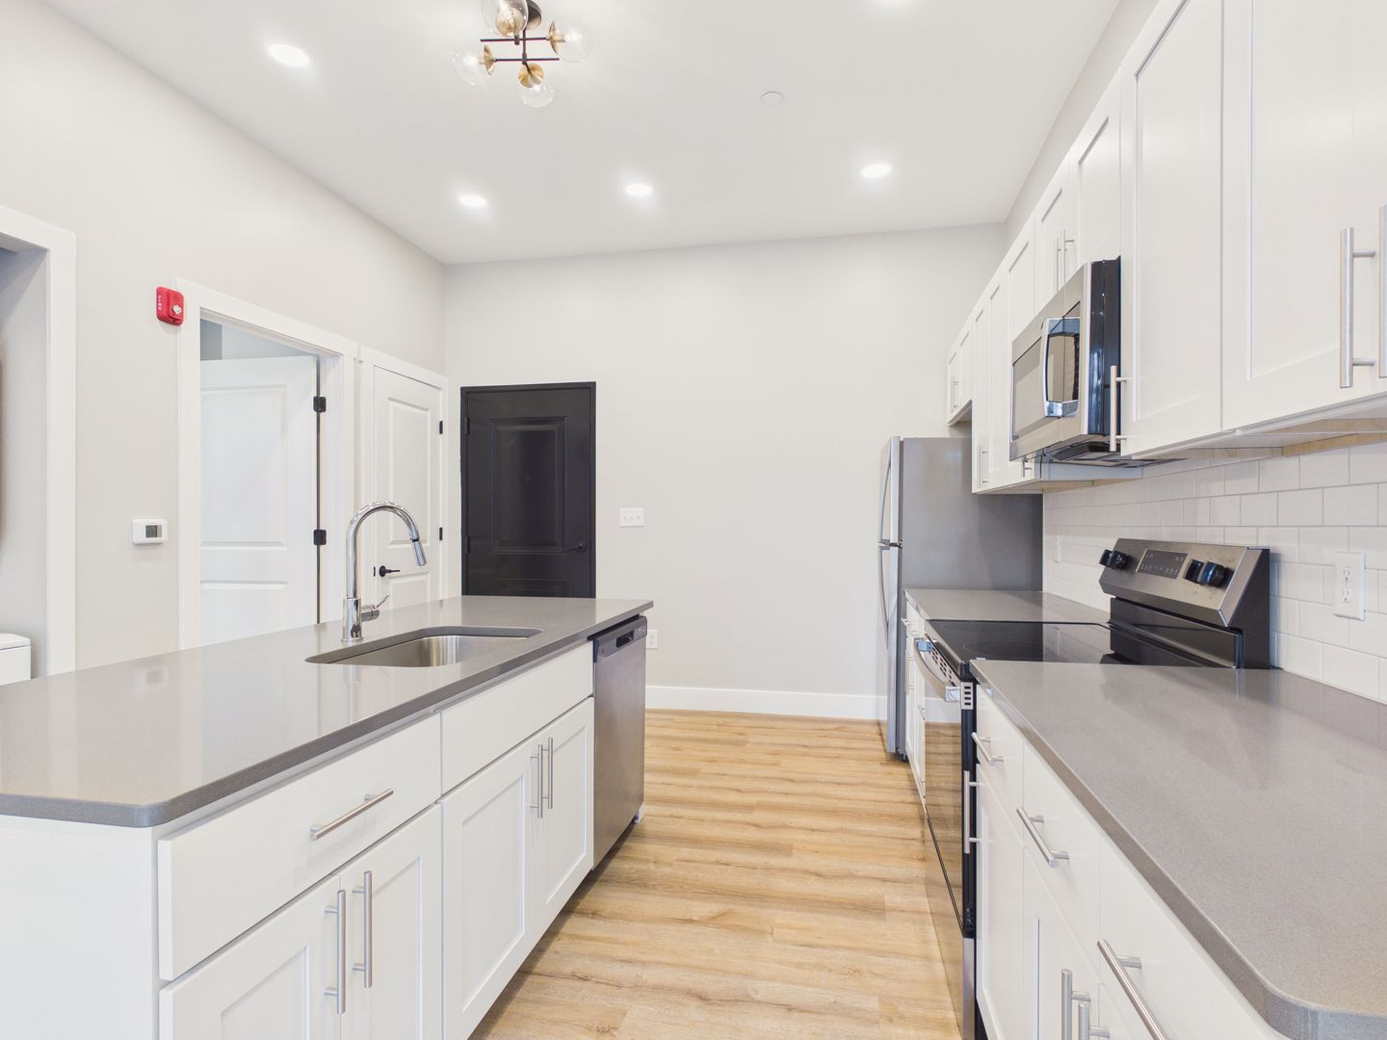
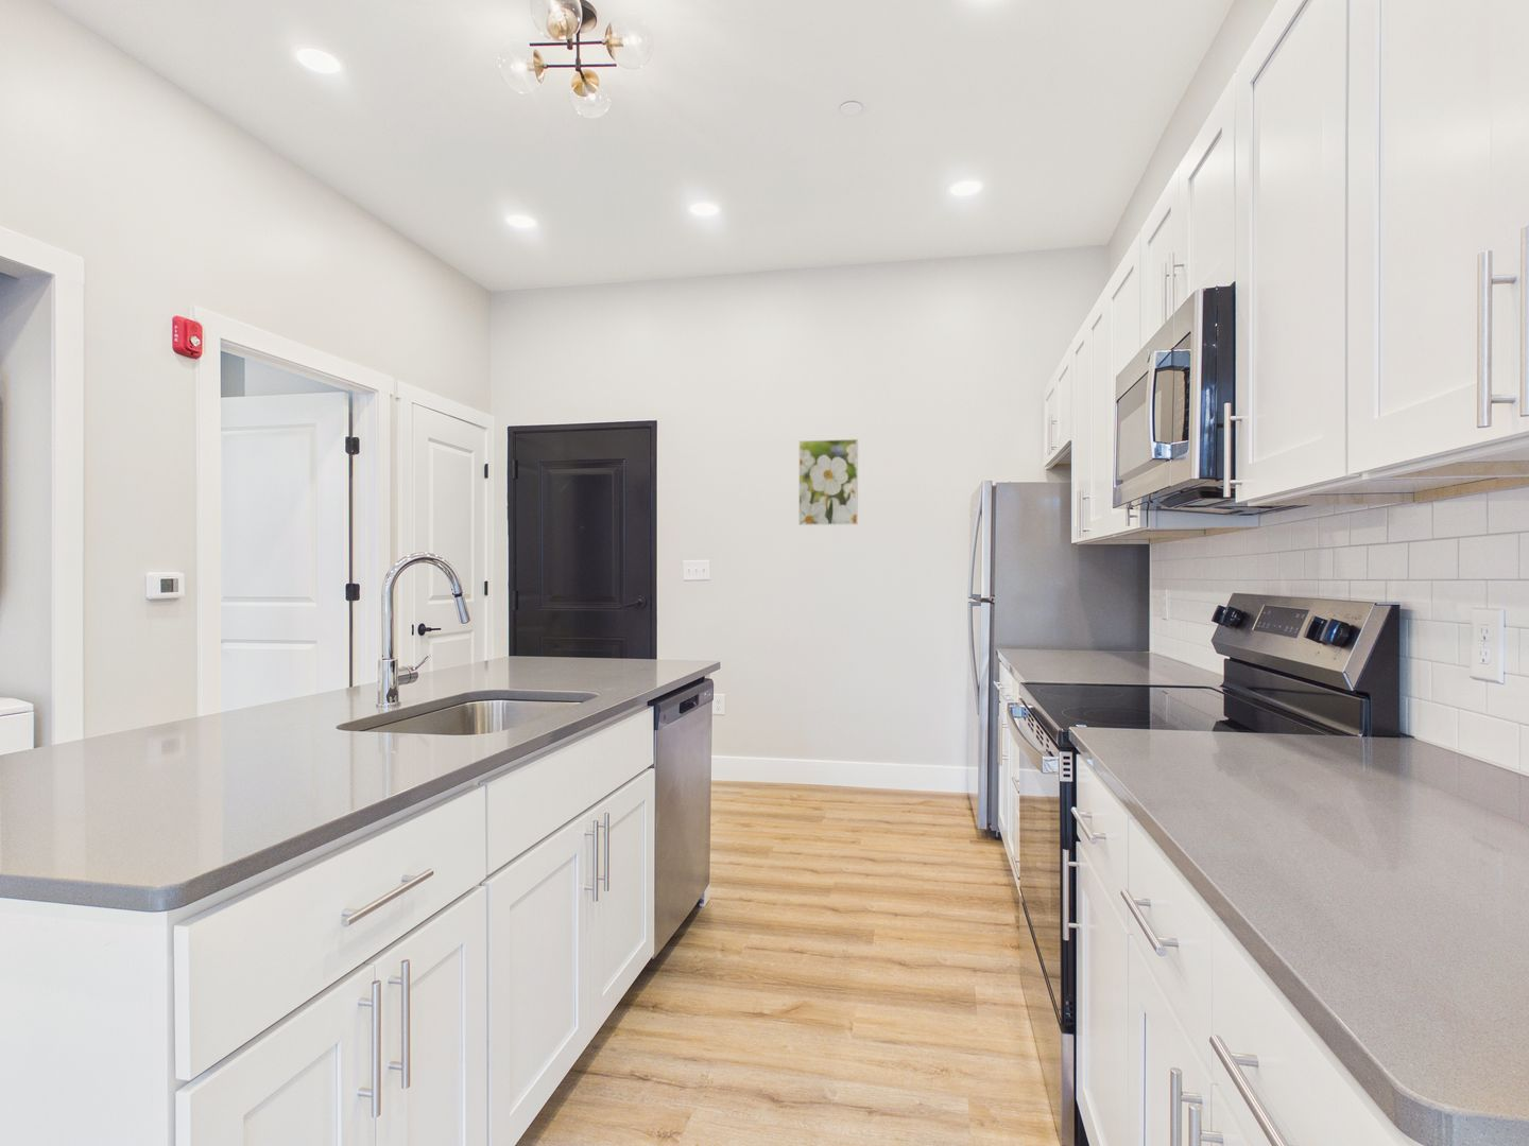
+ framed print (828, 482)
